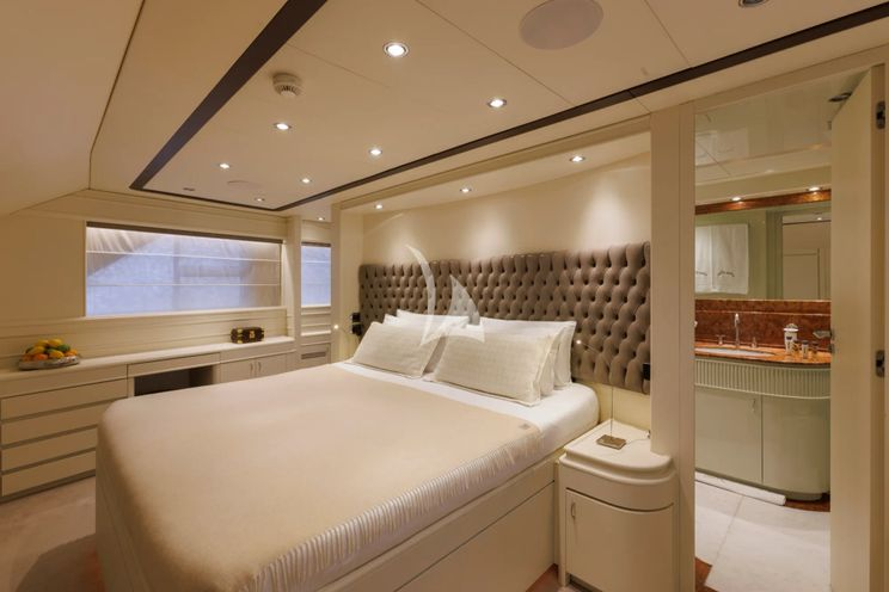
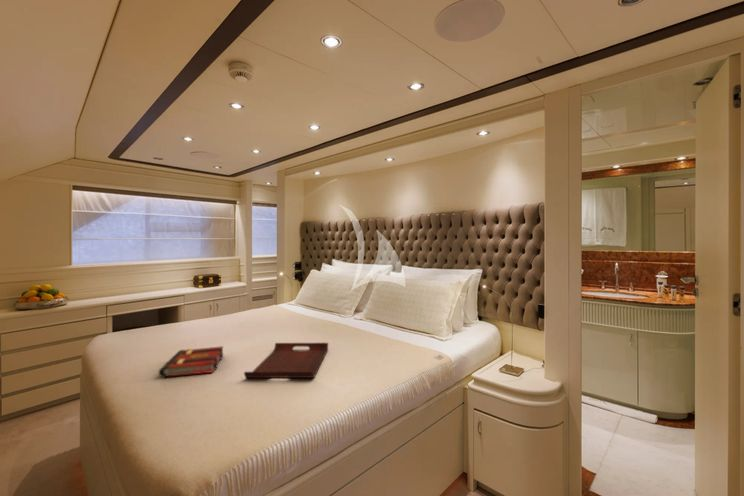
+ serving tray (291, 359)
+ book (194, 360)
